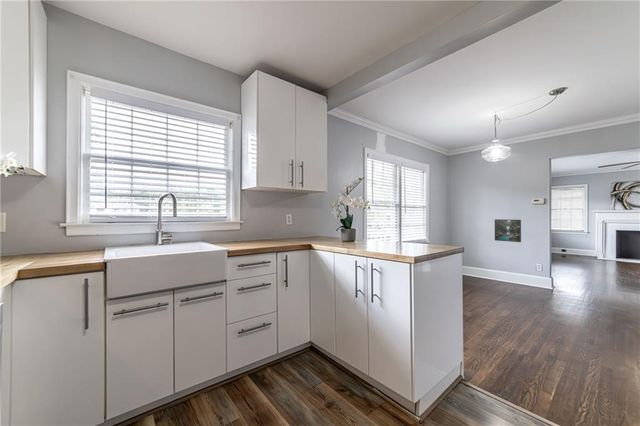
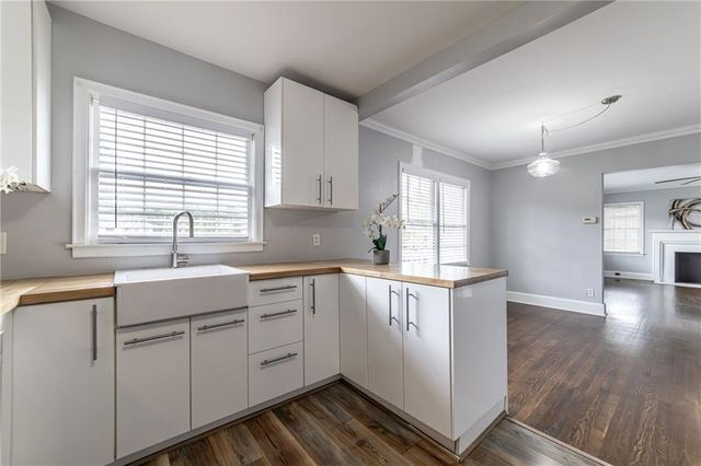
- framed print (507, 230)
